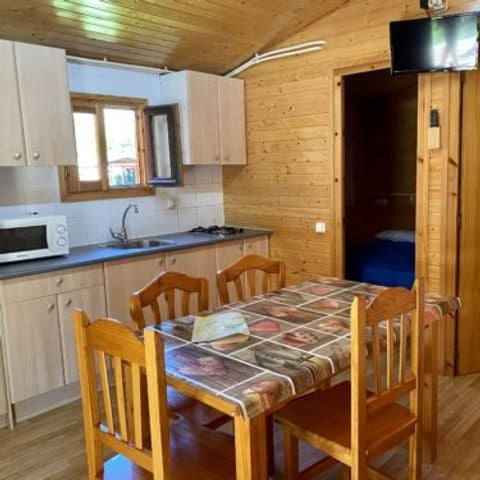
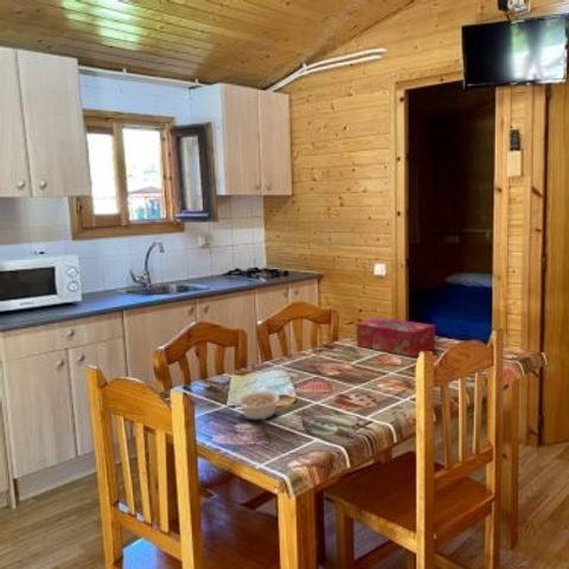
+ tissue box (395, 335)
+ legume (258, 405)
